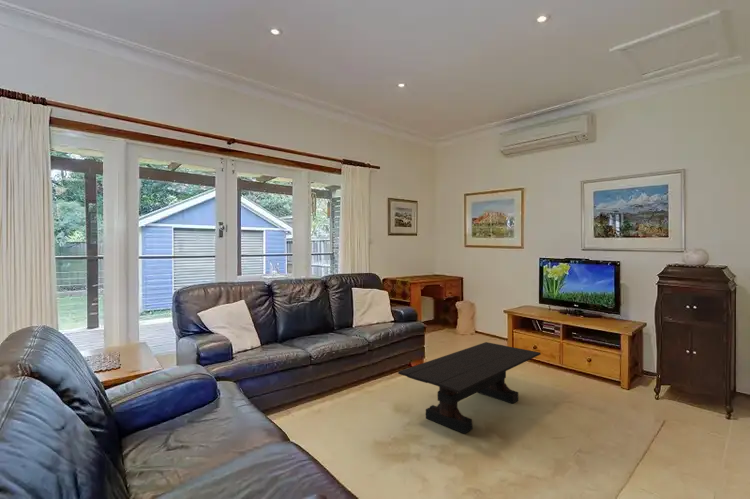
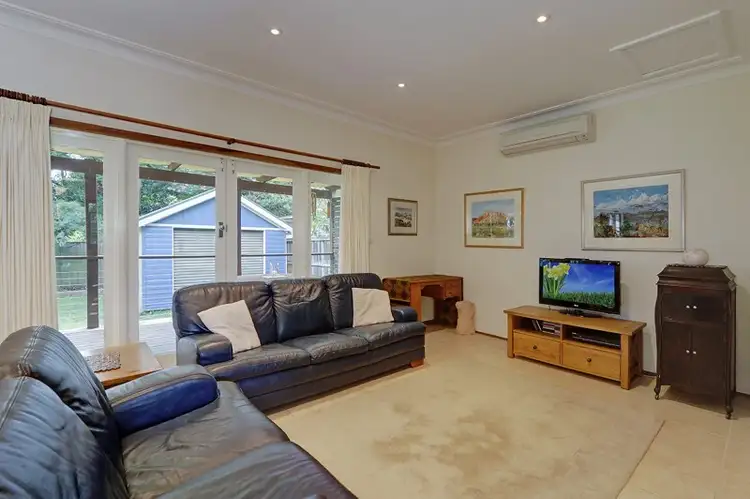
- coffee table (475, 385)
